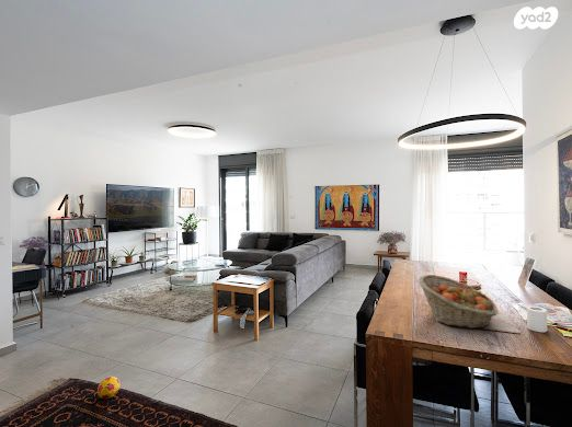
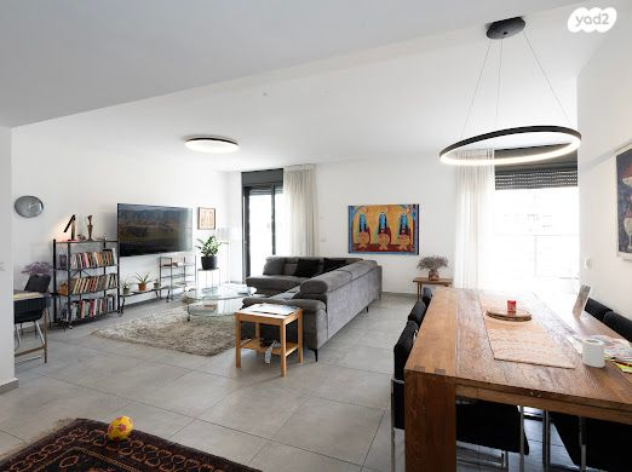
- fruit basket (456, 299)
